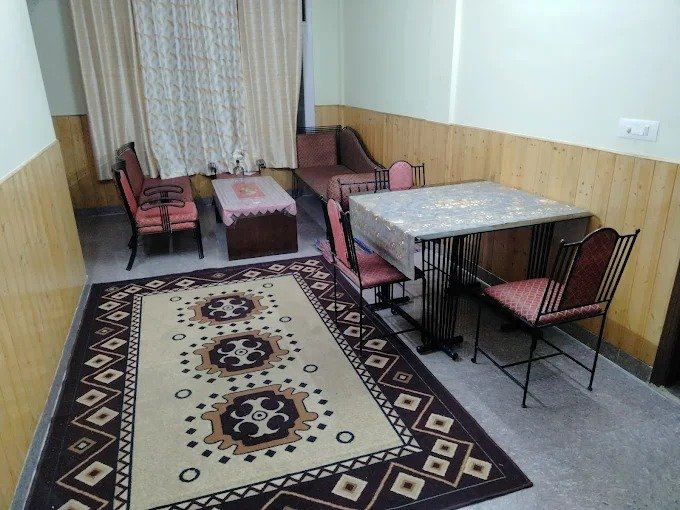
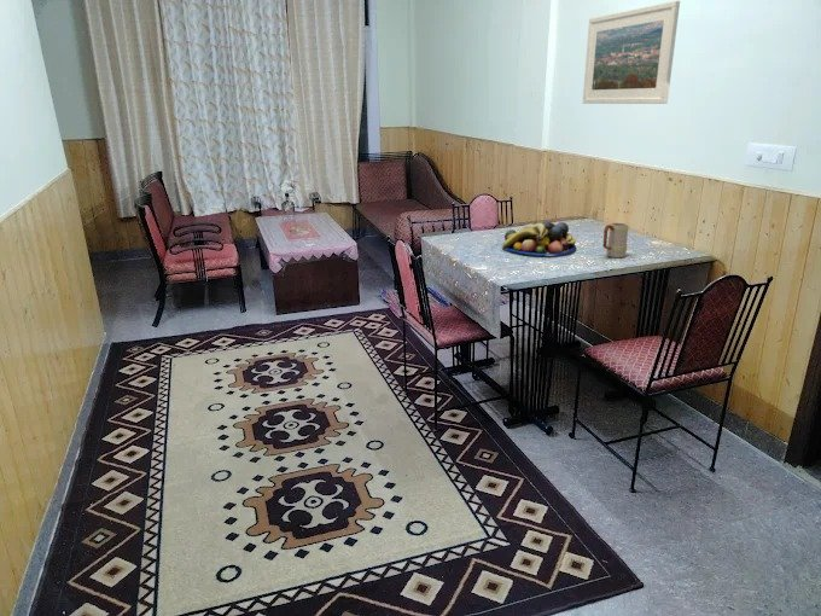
+ fruit bowl (540, 234)
+ mug (613, 239)
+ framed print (625, 58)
